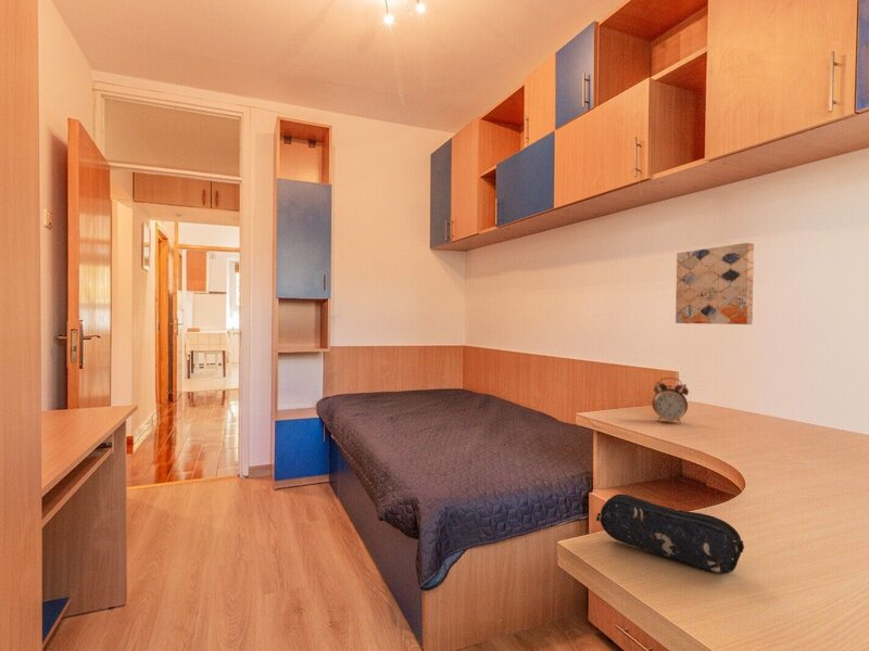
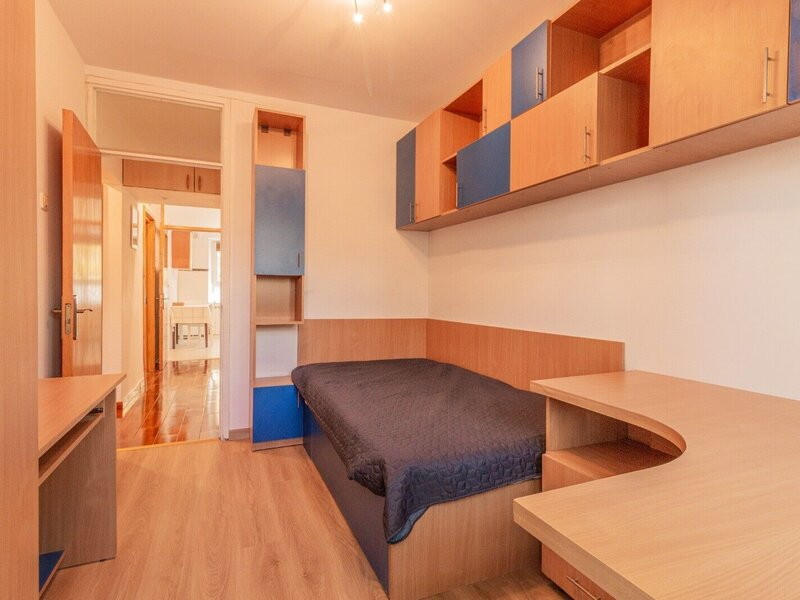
- alarm clock (669, 399)
- wall art (711, 285)
- pencil case (665, 531)
